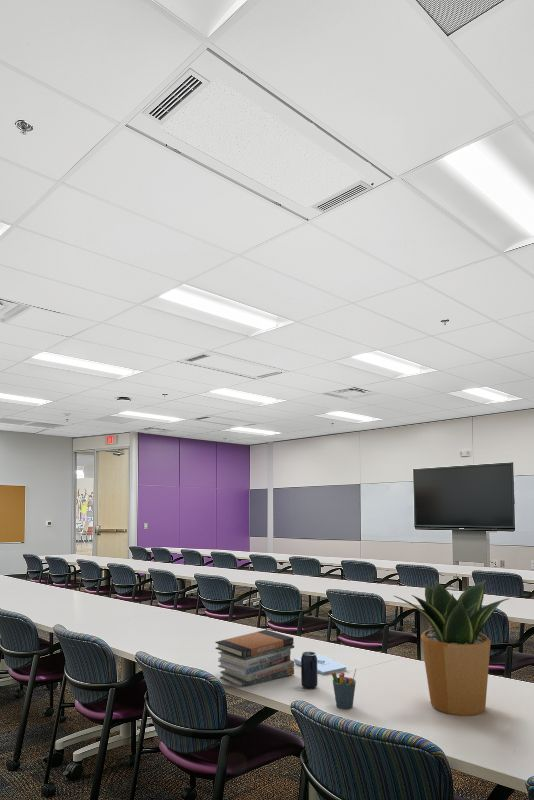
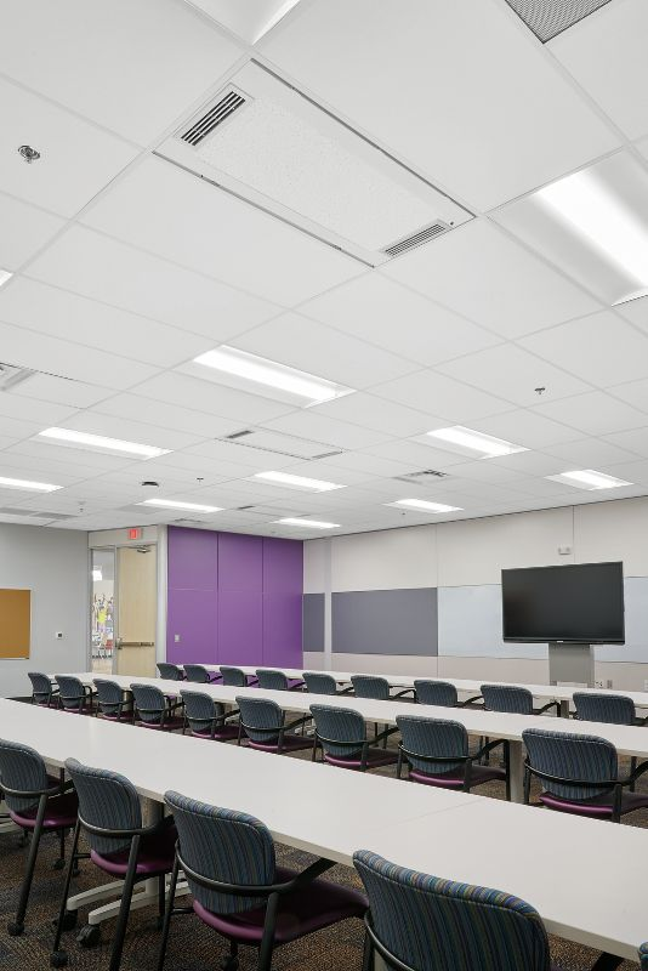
- notepad (320, 664)
- potted plant (450, 644)
- book stack (255, 657)
- beverage can (309, 670)
- pen holder (344, 686)
